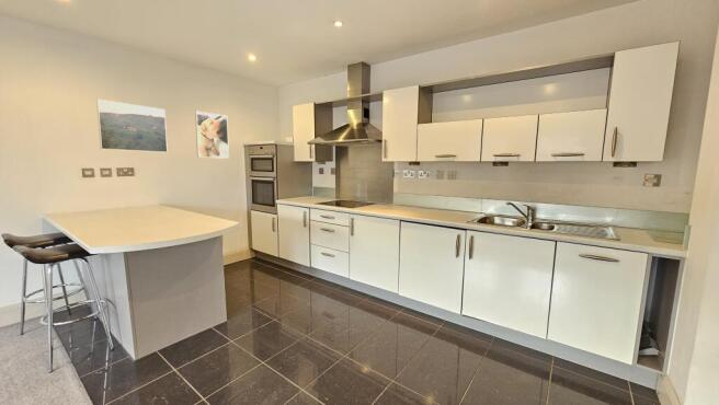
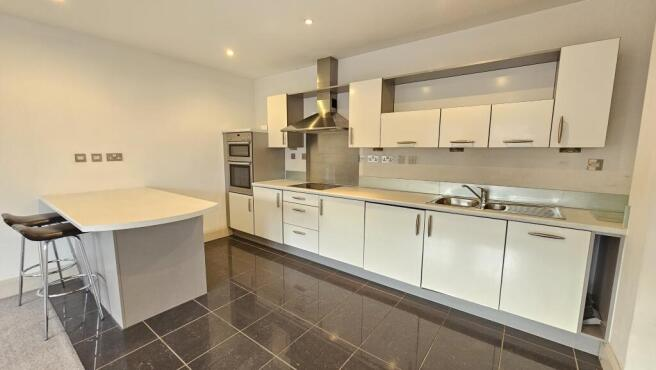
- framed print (213, 136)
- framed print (134, 128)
